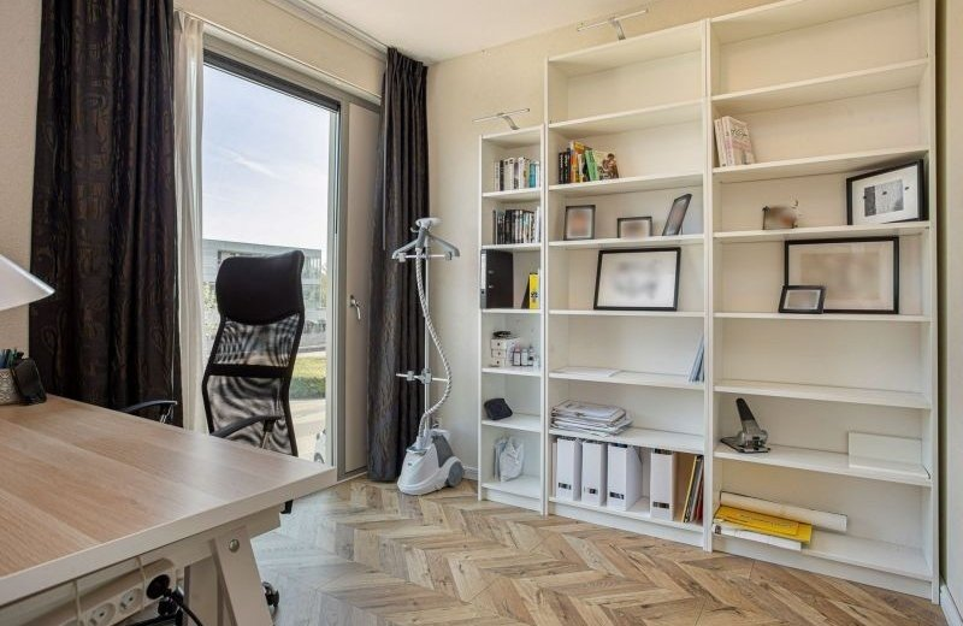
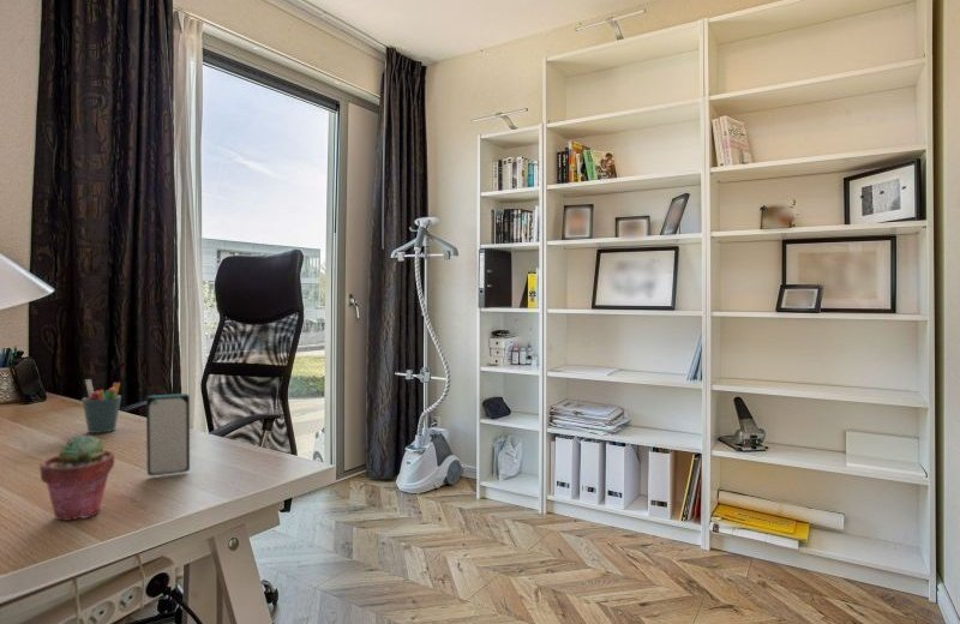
+ potted succulent (78, 474)
+ smartphone (168, 434)
+ pen holder (102, 404)
